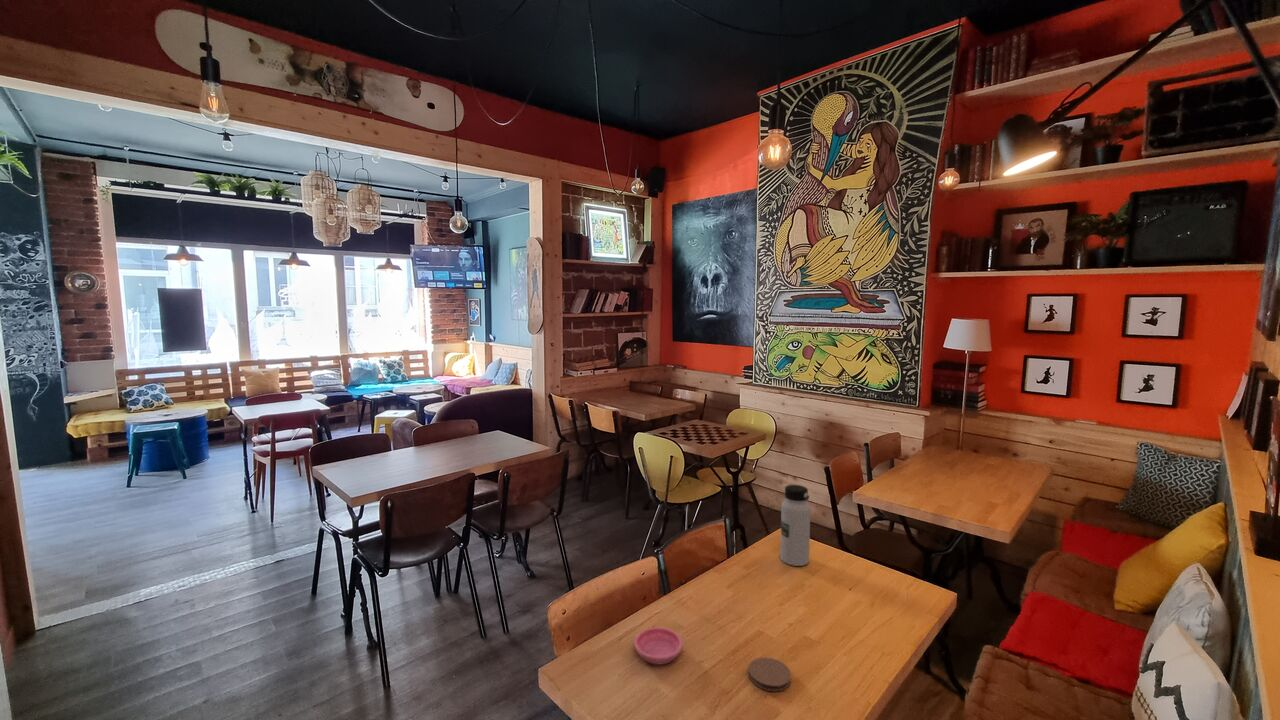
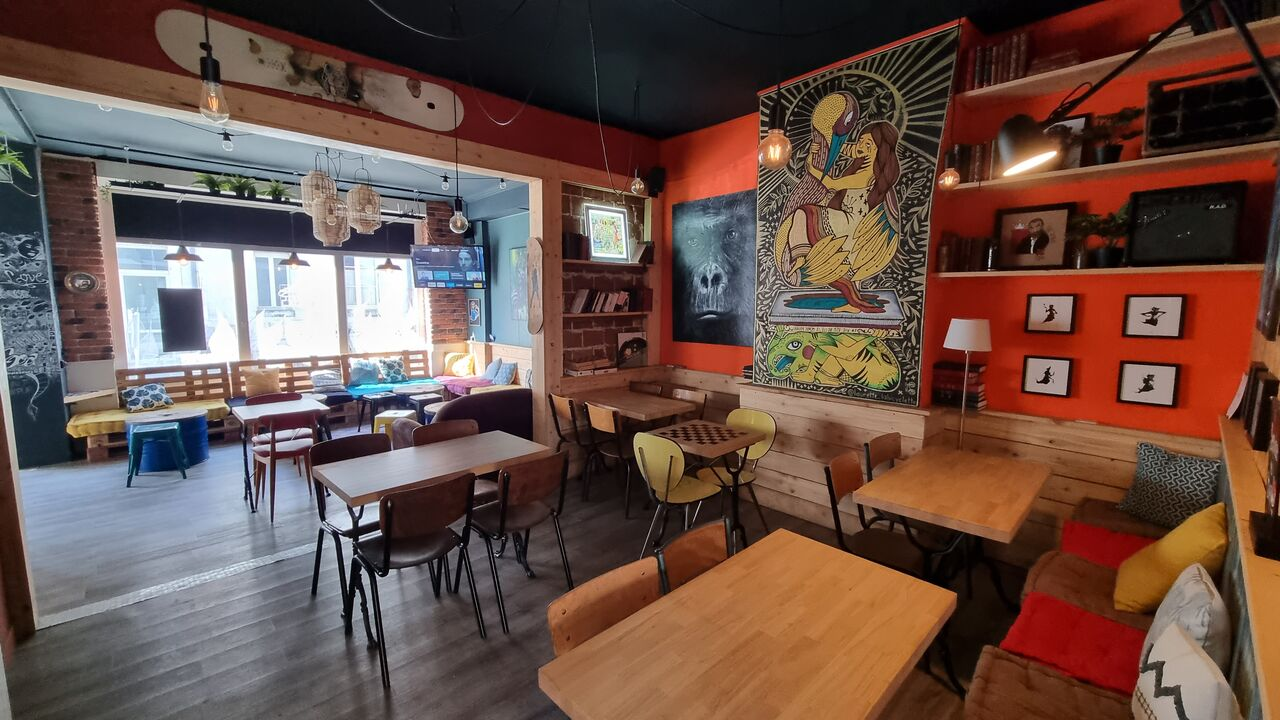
- saucer (658, 646)
- coaster (769, 673)
- water bottle (795, 523)
